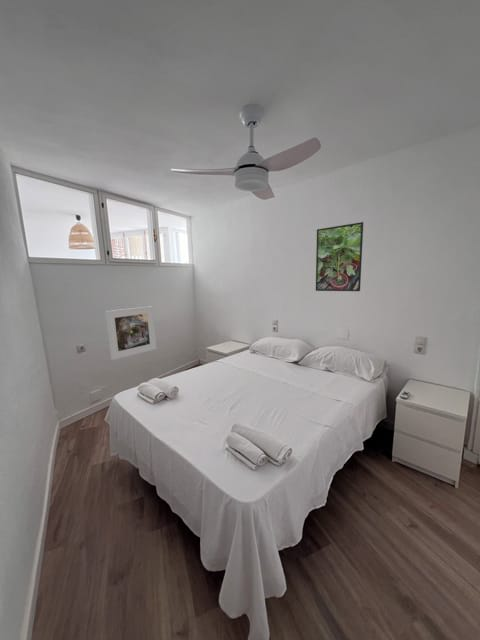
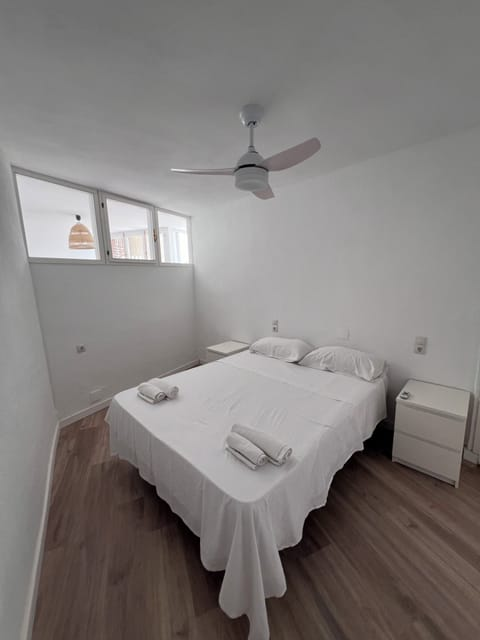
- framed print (337, 259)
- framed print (133, 331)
